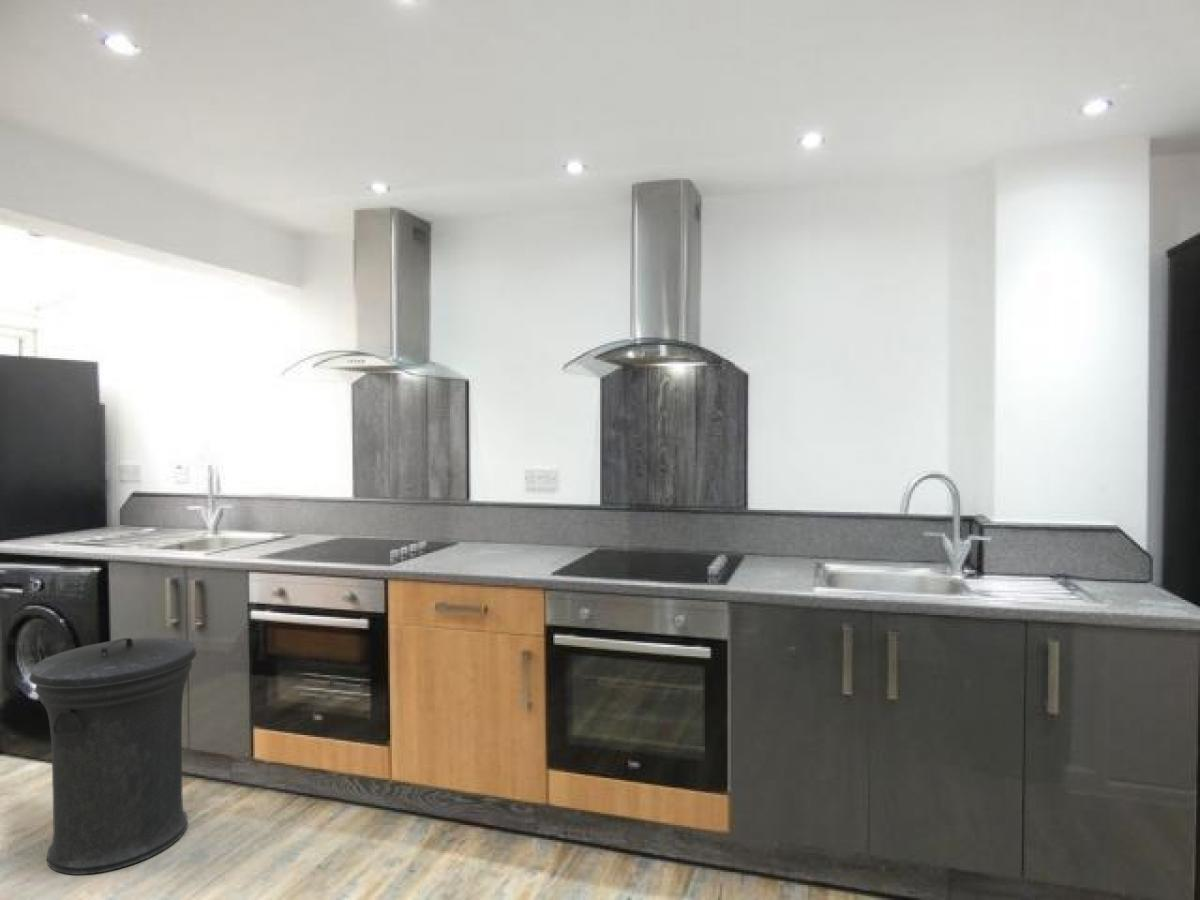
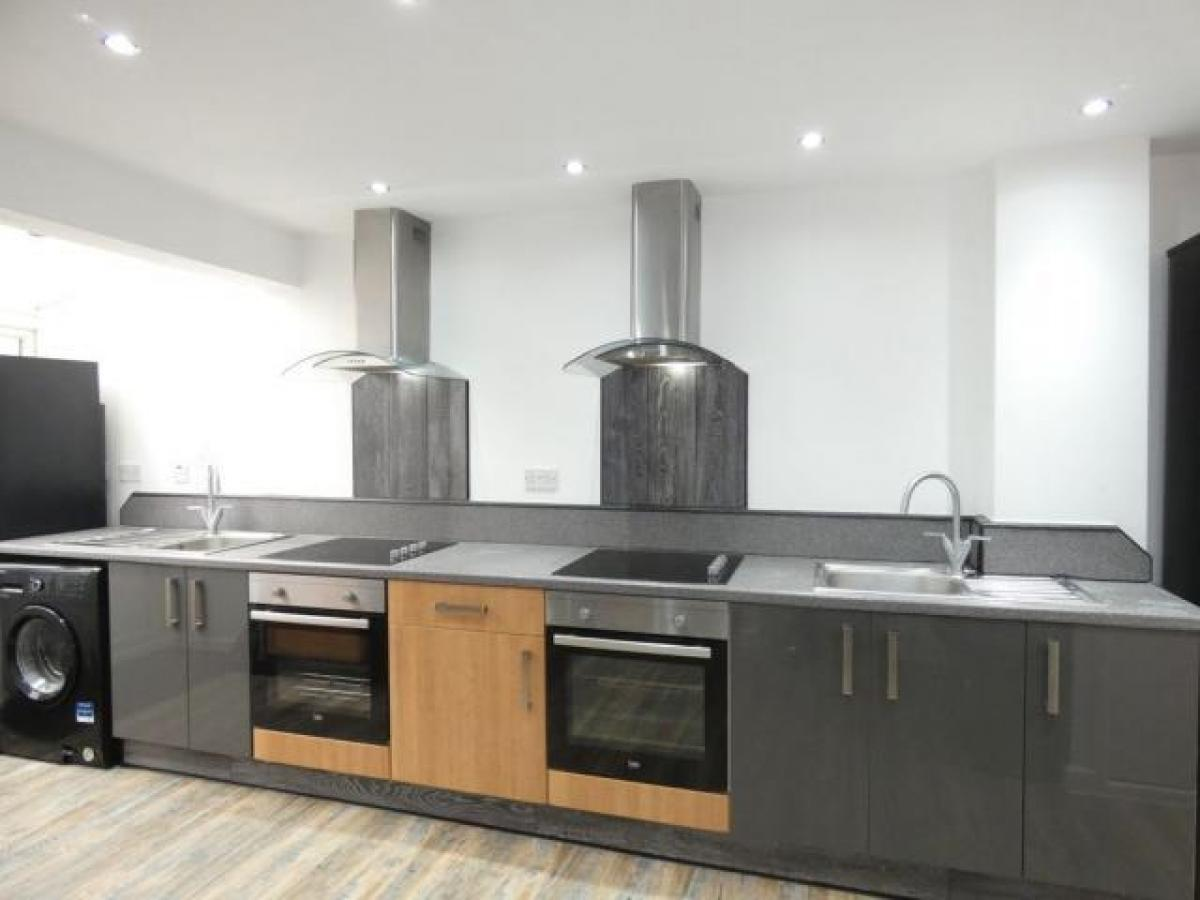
- trash can (118, 740)
